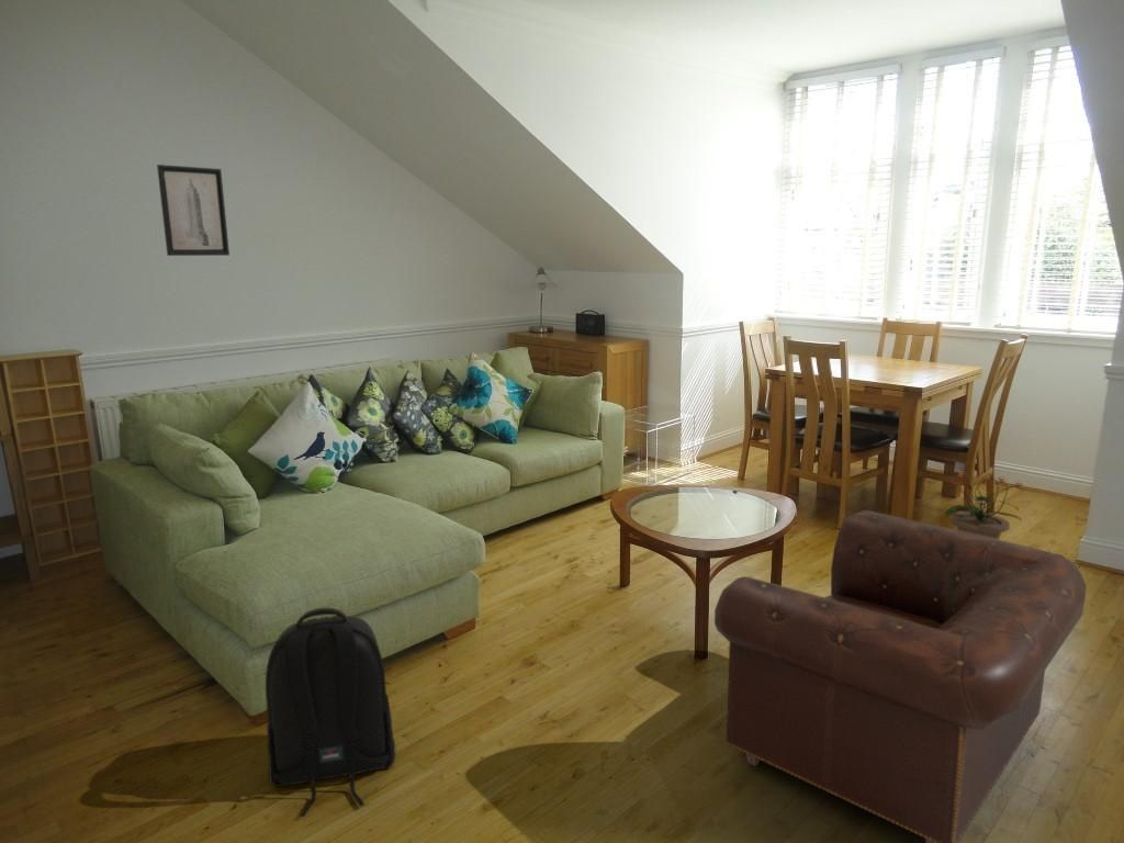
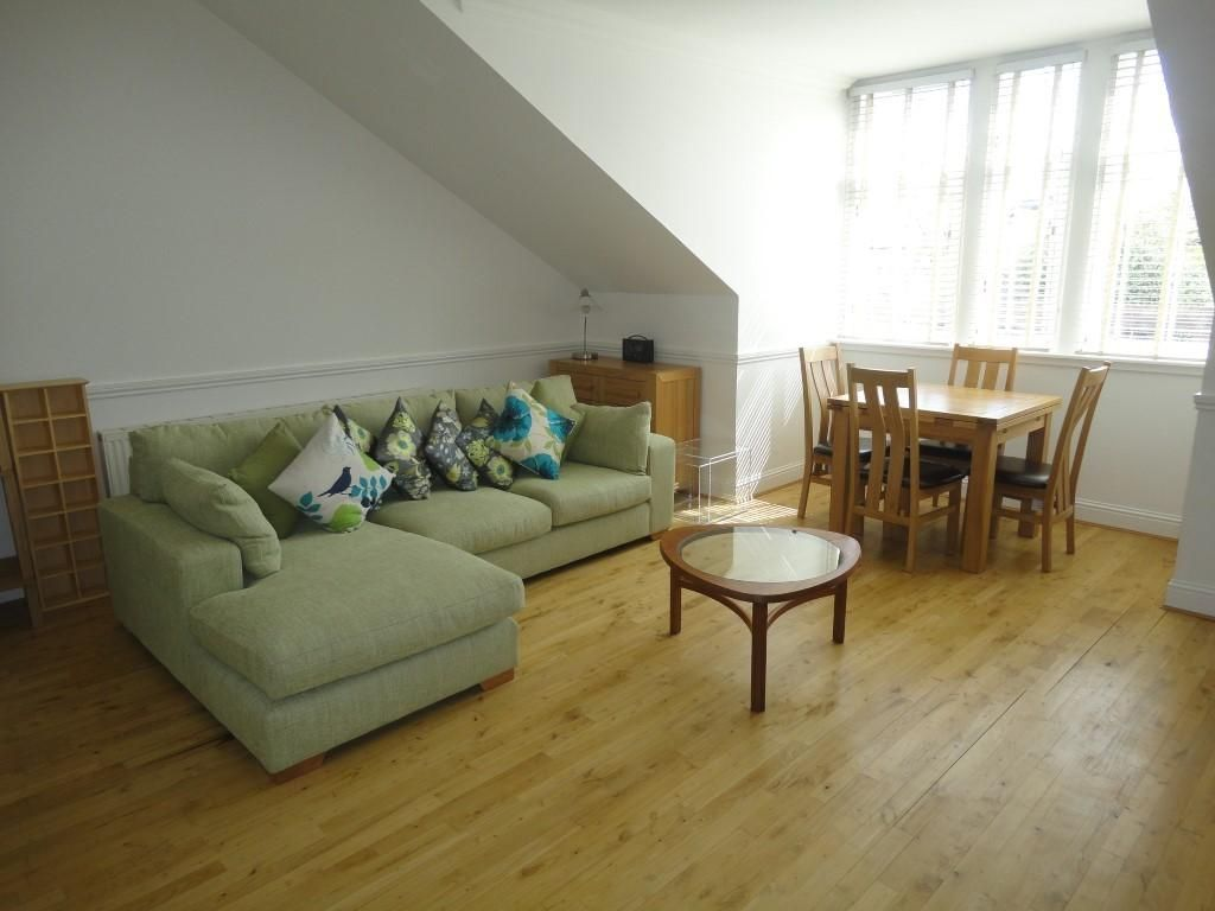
- potted plant (982, 510)
- wall art (194, 211)
- armchair (906, 662)
- backpack (327, 694)
